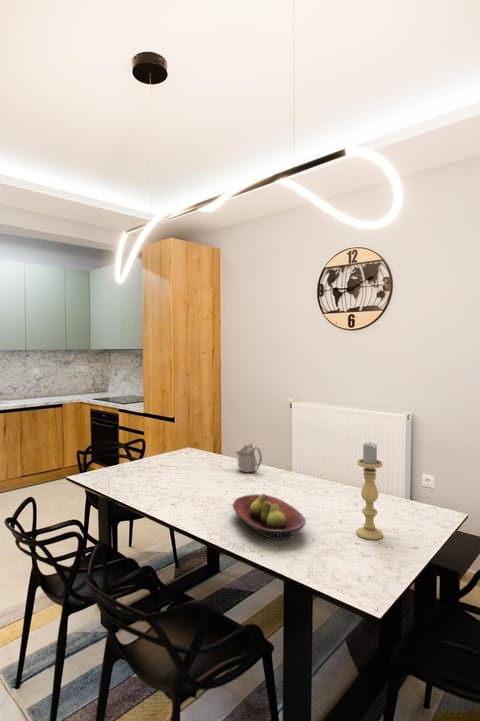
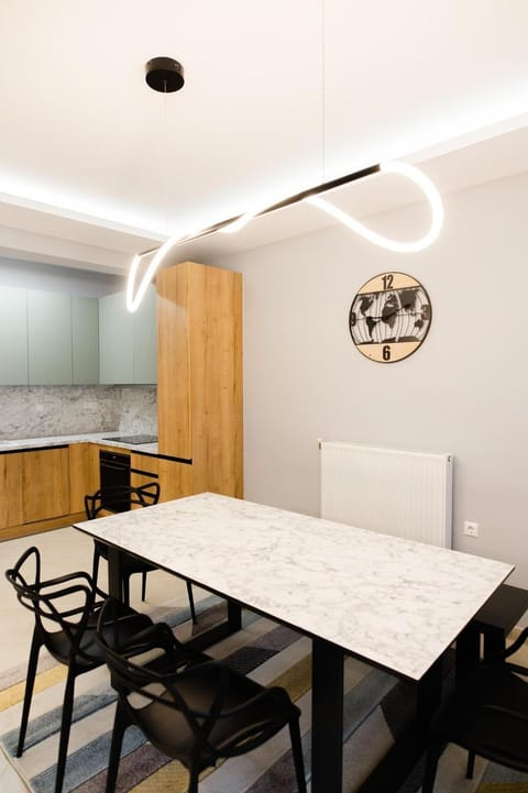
- fruit bowl (267, 512)
- teapot (248, 457)
- candle holder (369, 488)
